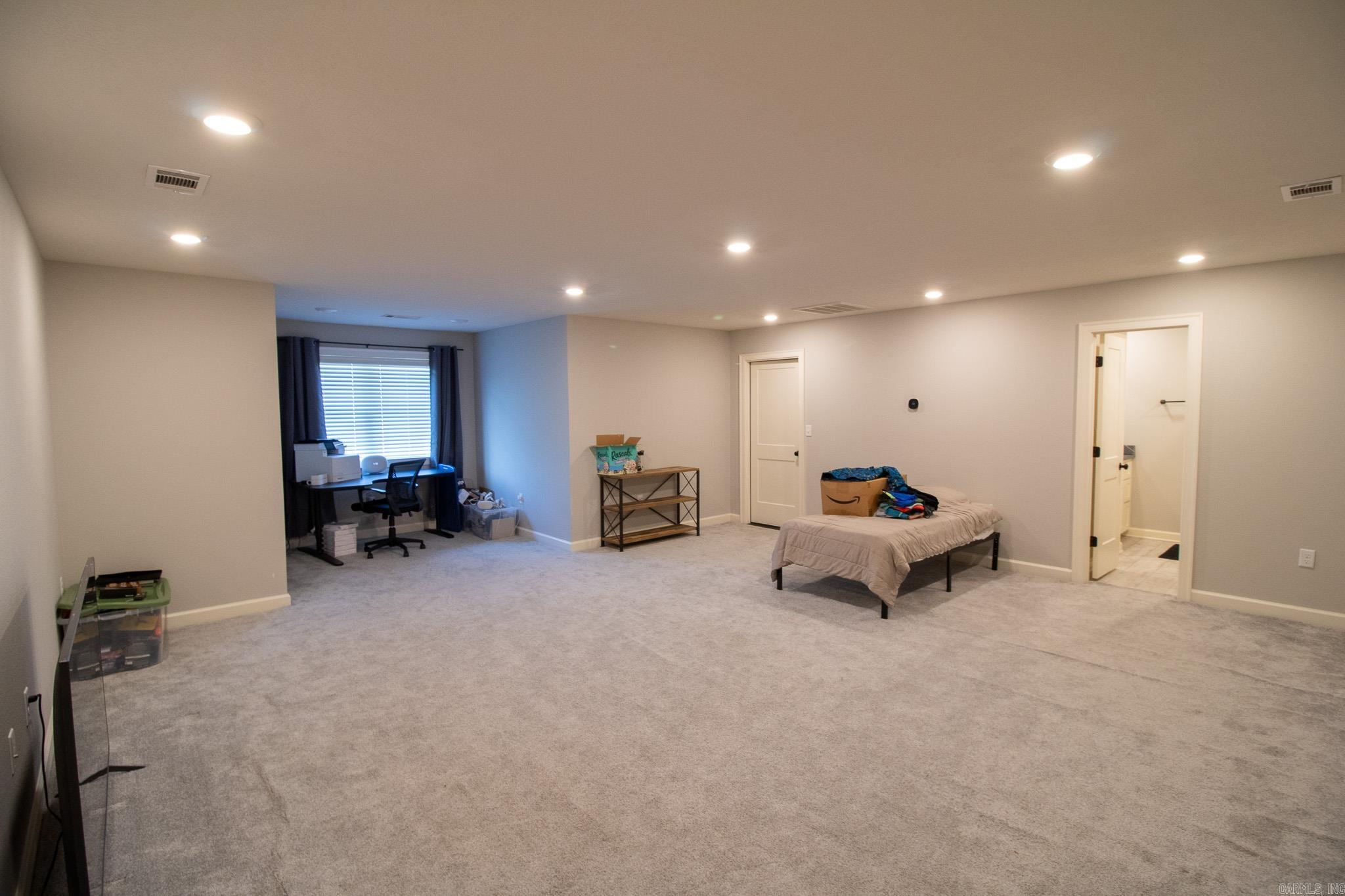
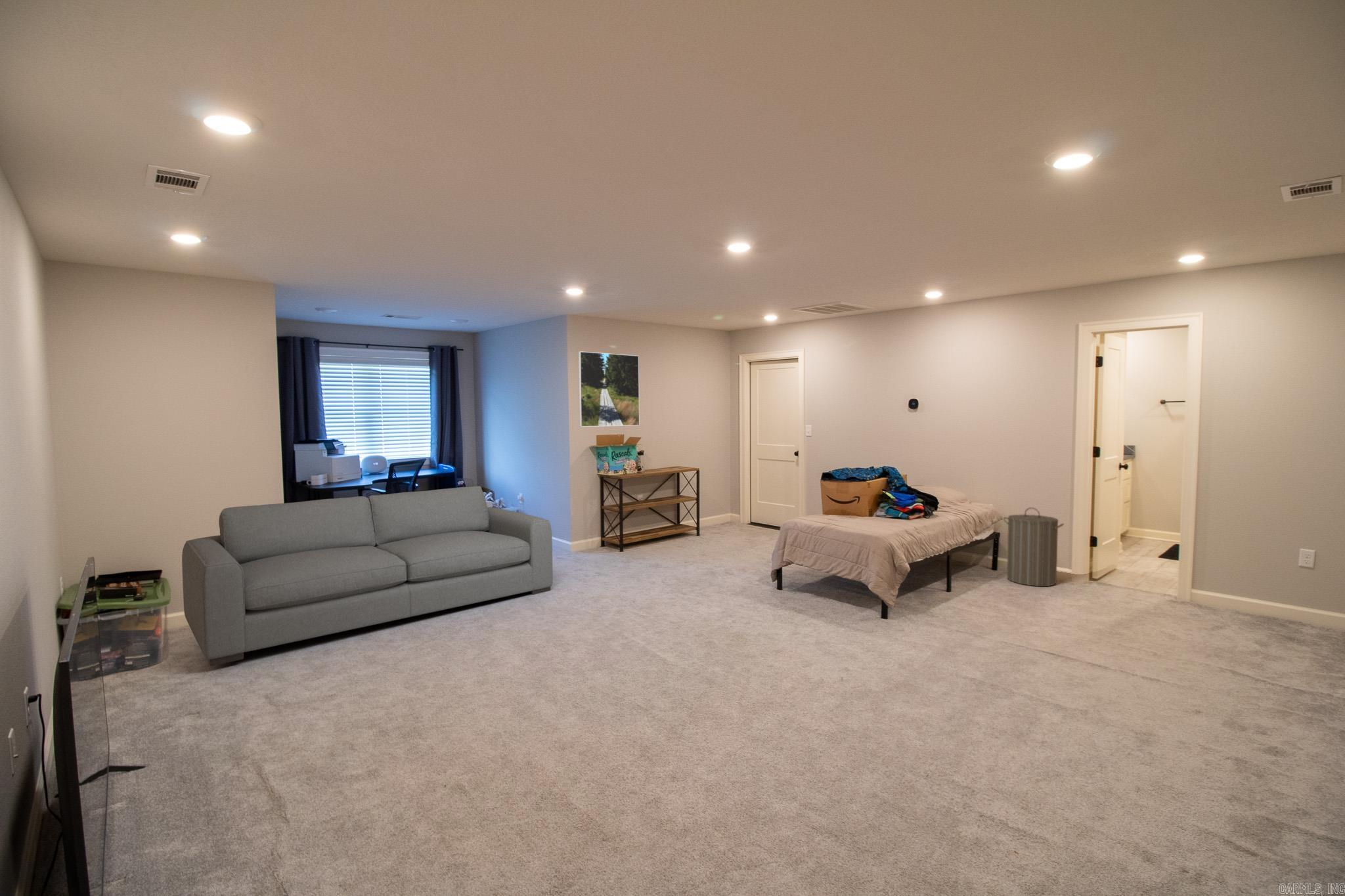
+ laundry hamper (1032, 544)
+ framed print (610, 390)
+ sofa (383, 553)
